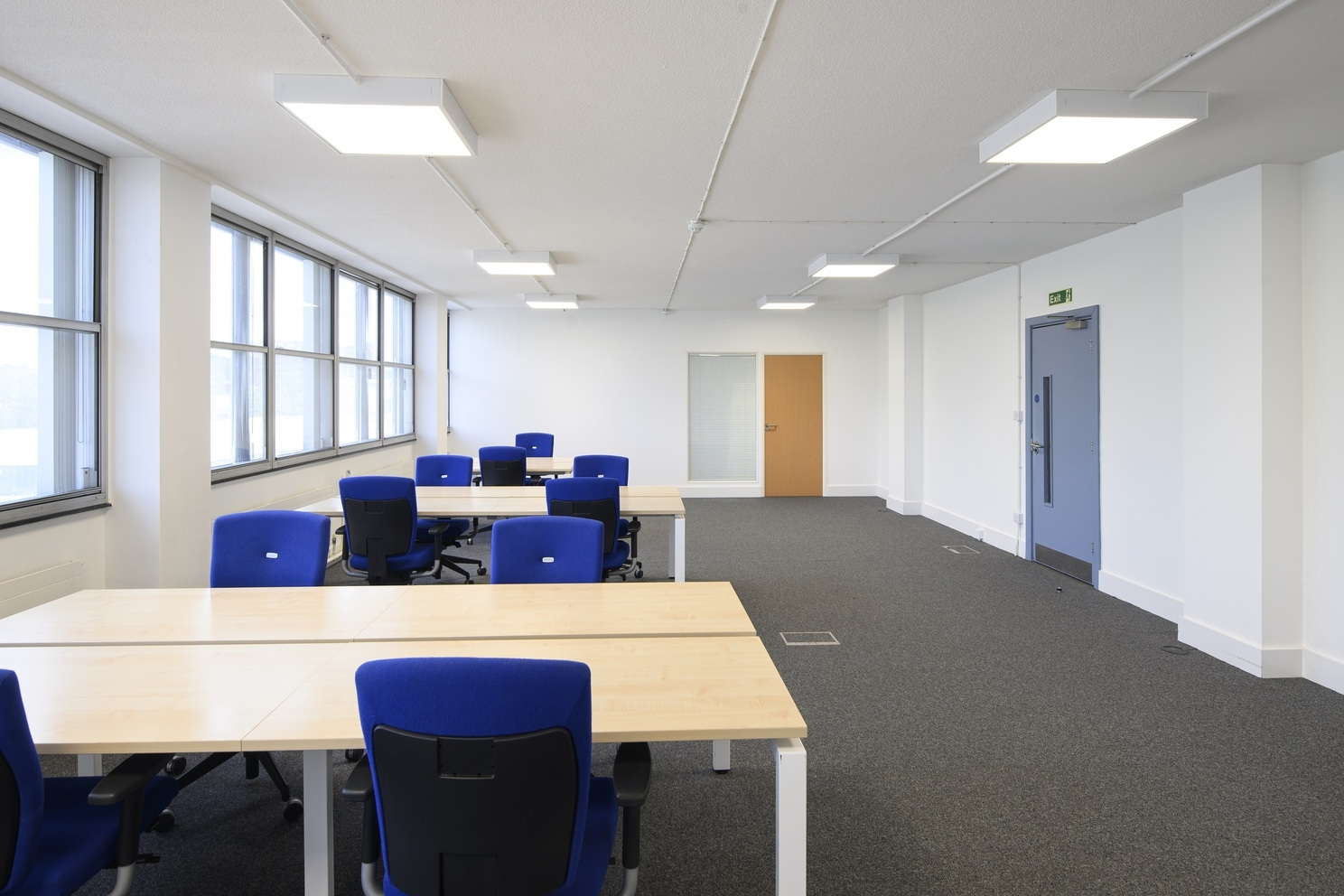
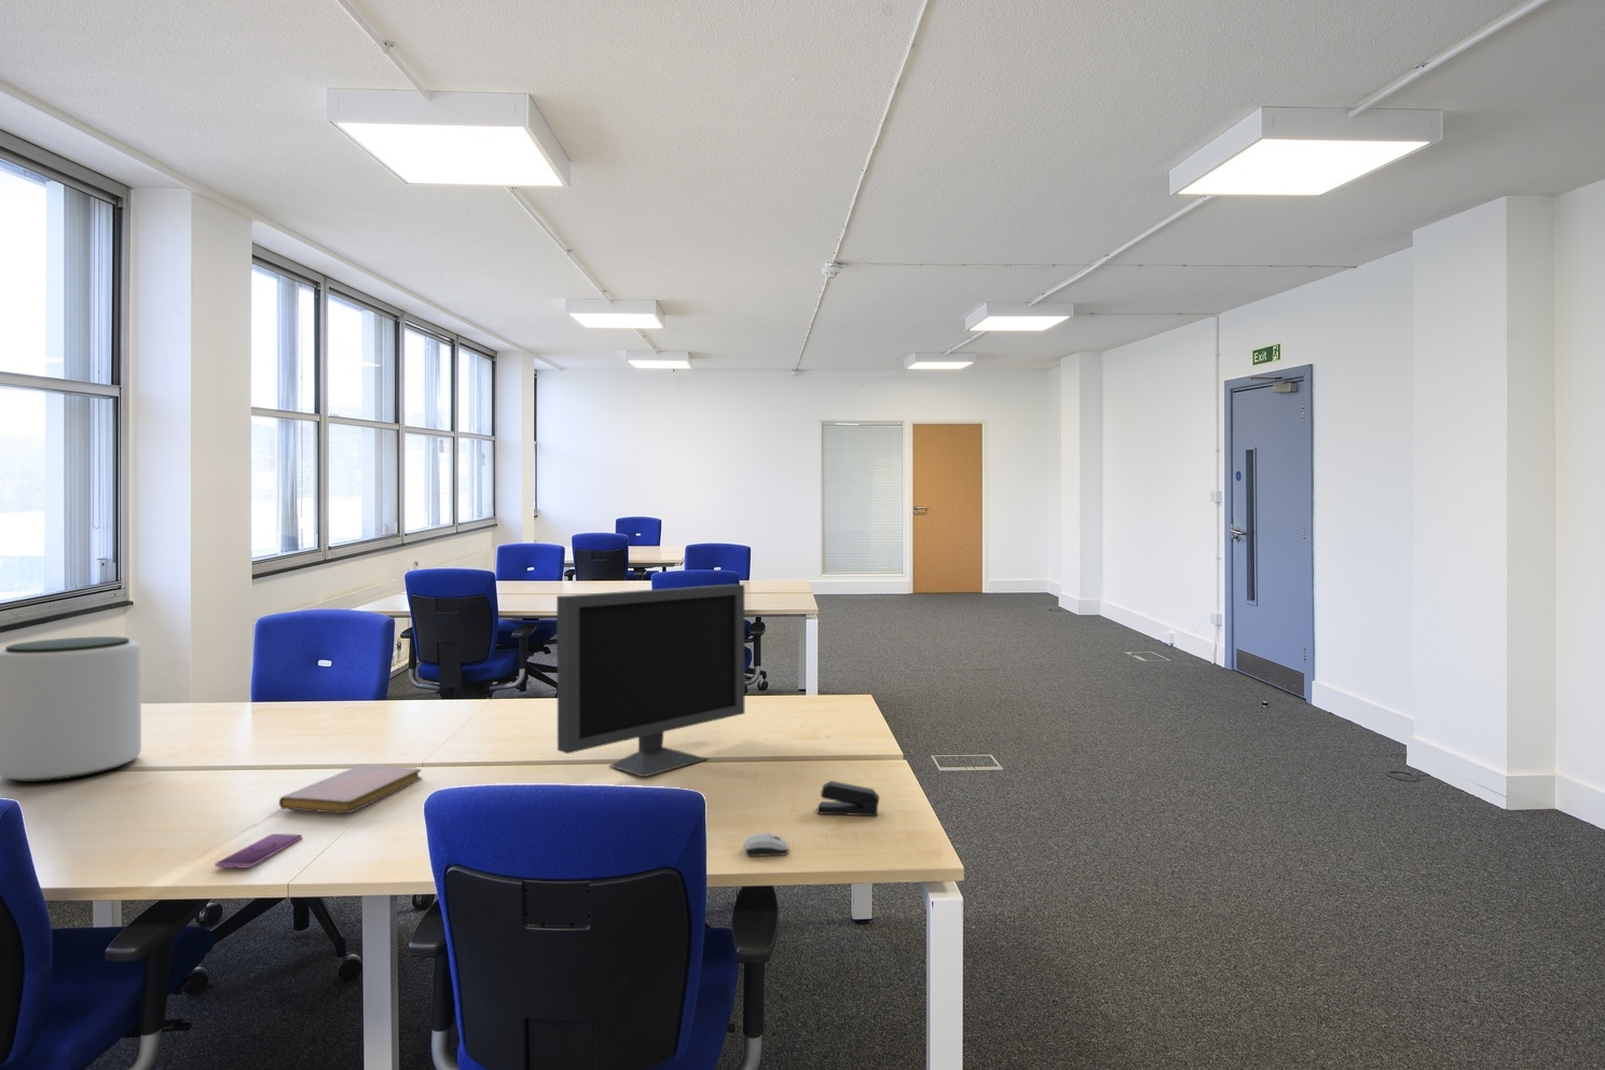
+ plant pot (70, 705)
+ smartphone (260, 850)
+ notebook (353, 786)
+ monitor (659, 675)
+ computer mouse (765, 842)
+ stapler (848, 797)
